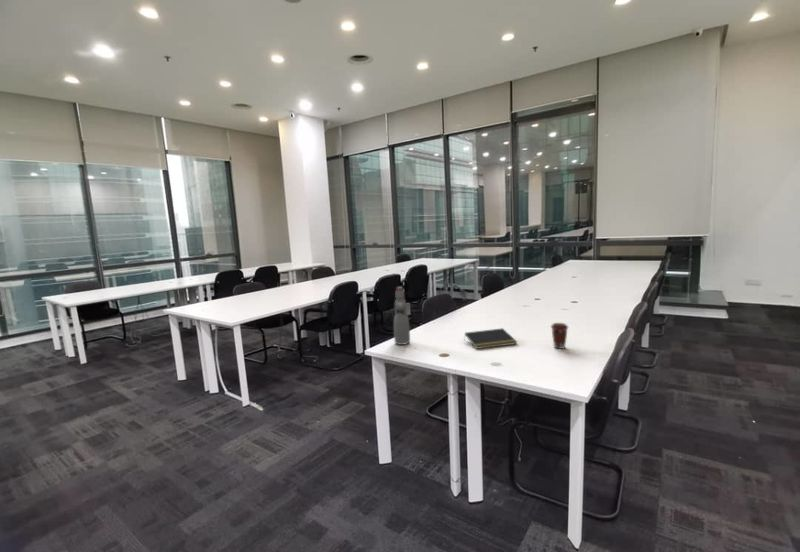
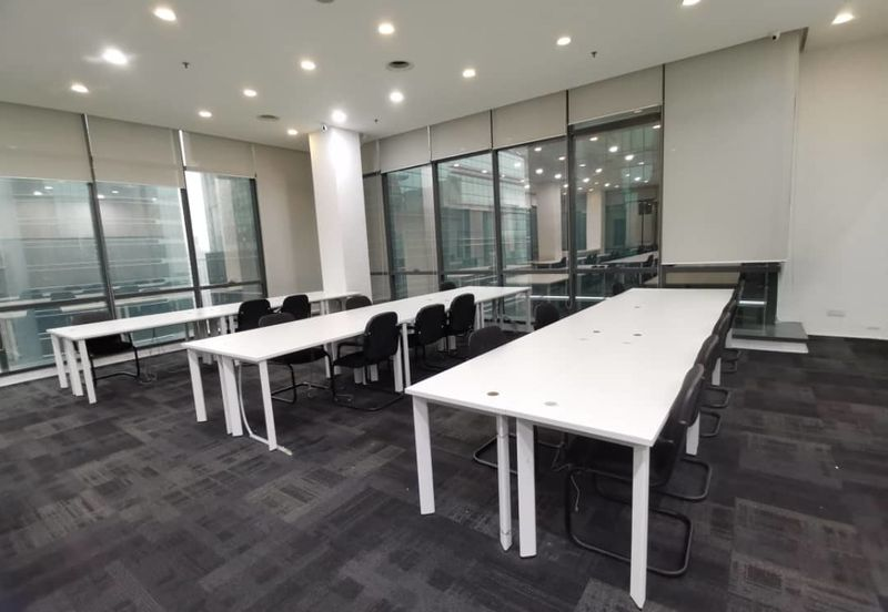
- bottle (401, 315)
- coffee cup (559, 335)
- notepad (490, 338)
